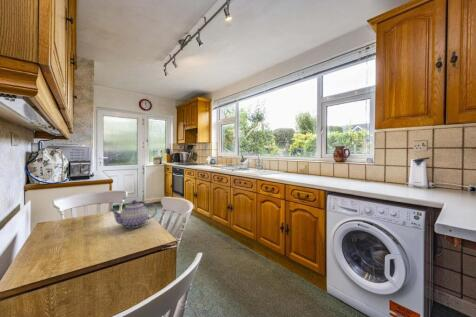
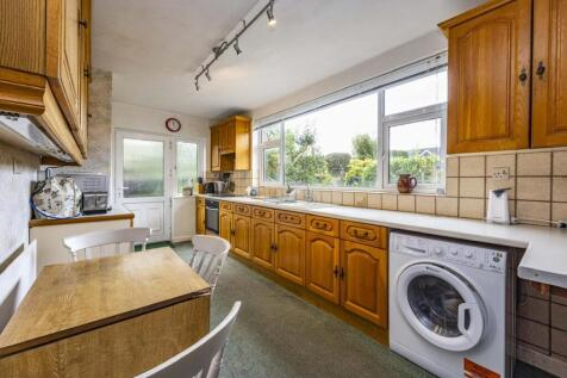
- teapot (134, 212)
